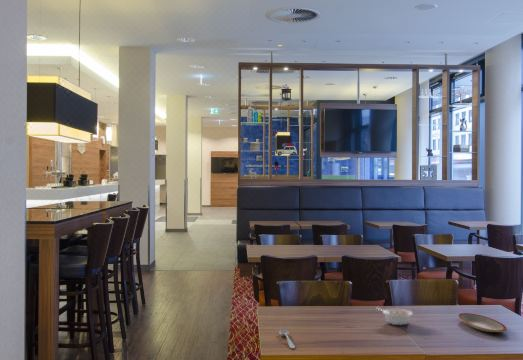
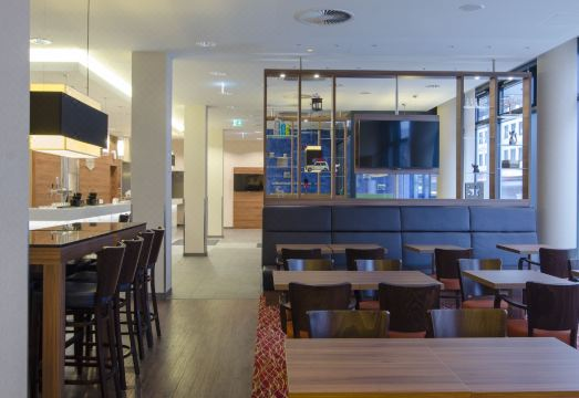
- spoon (287, 337)
- legume (396, 316)
- plate (481, 324)
